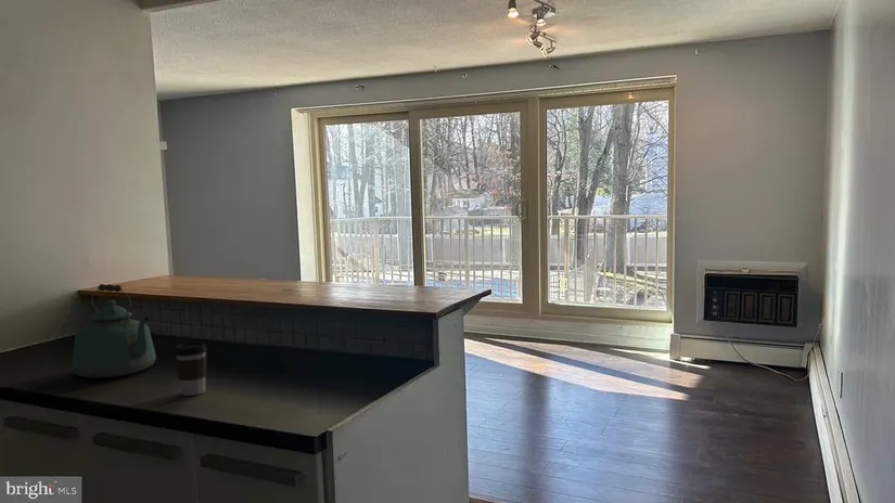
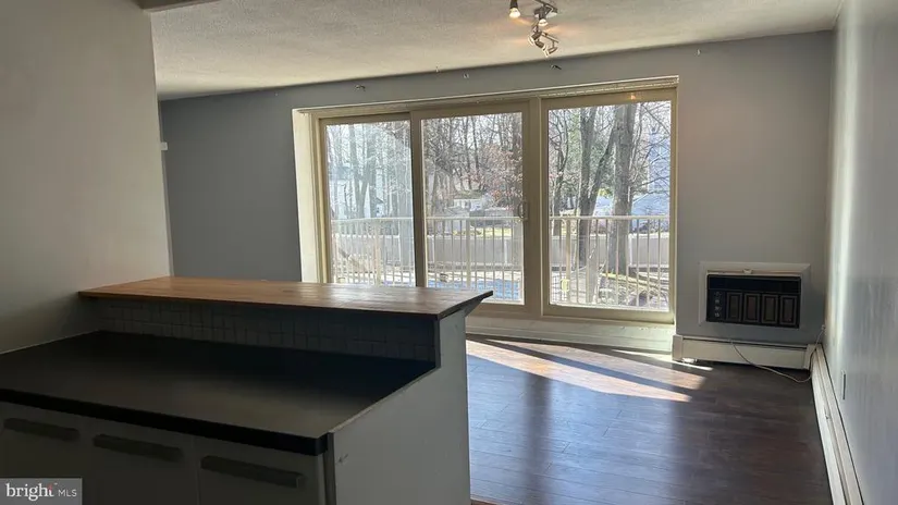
- kettle (117, 327)
- coffee cup (192, 369)
